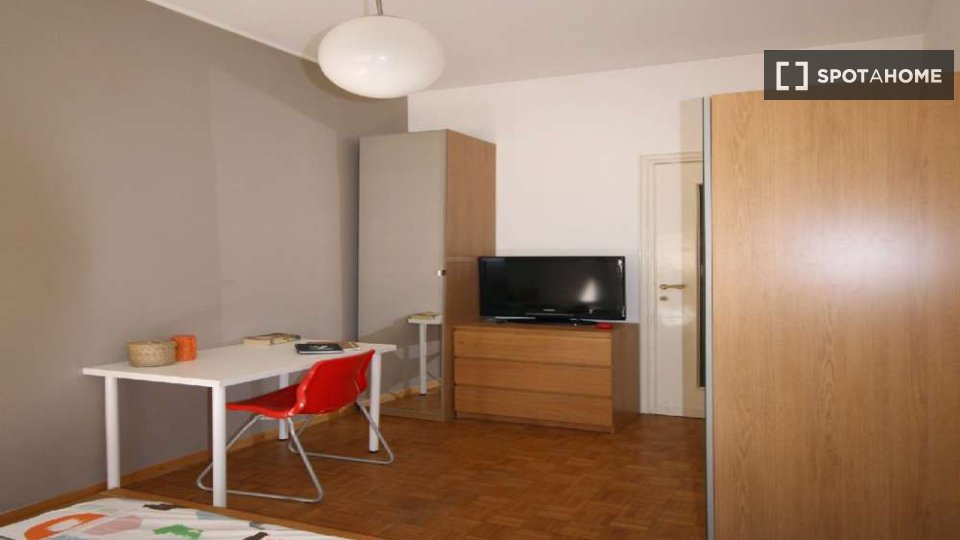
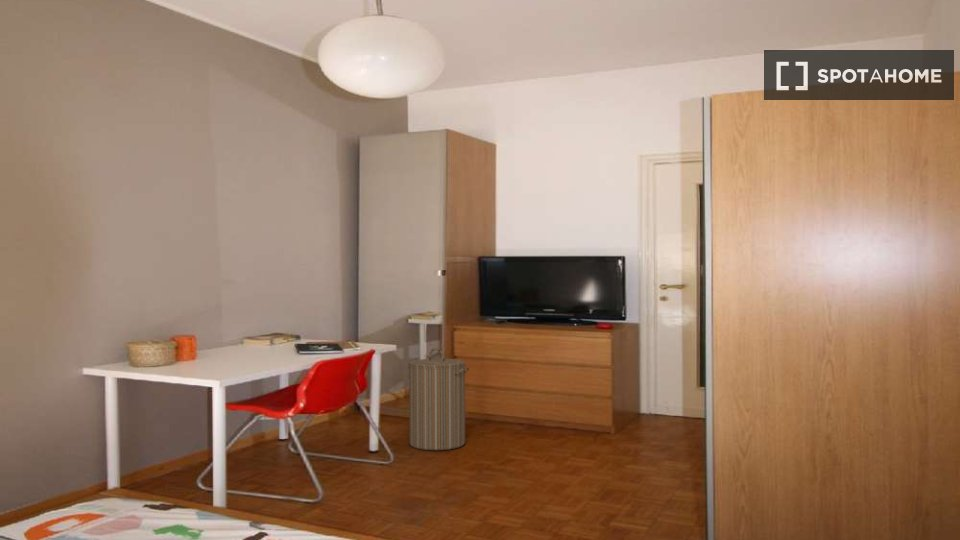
+ laundry hamper (437, 396)
